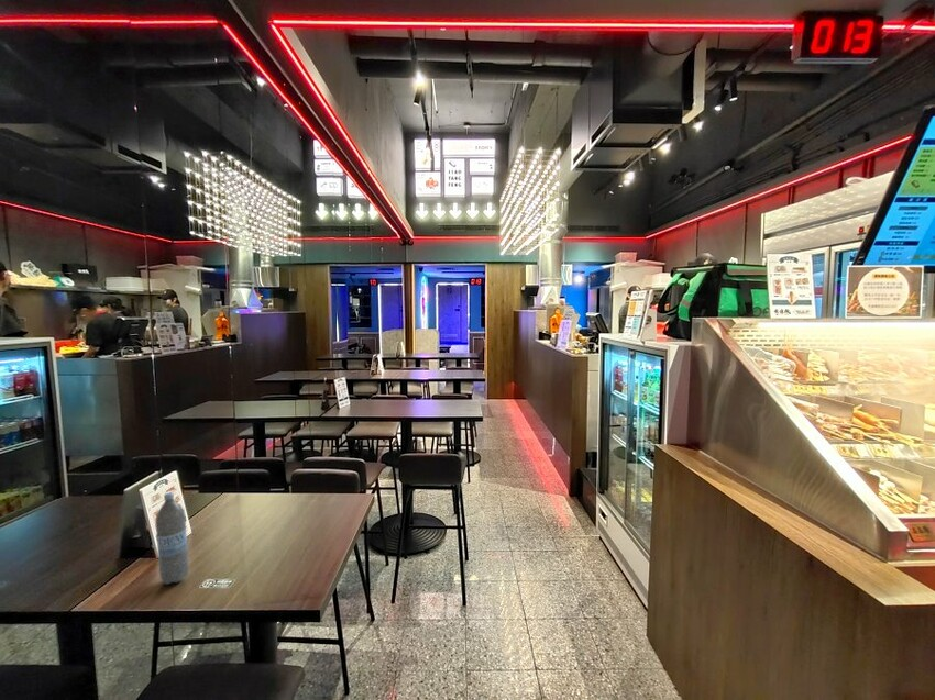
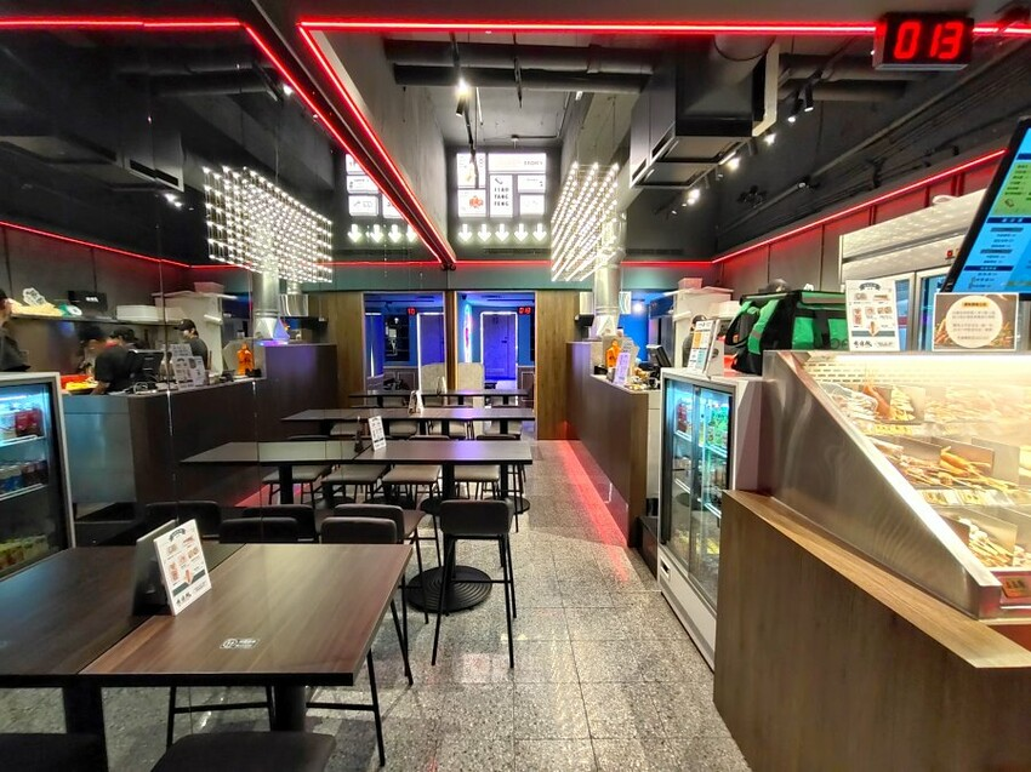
- water bottle (172, 537)
